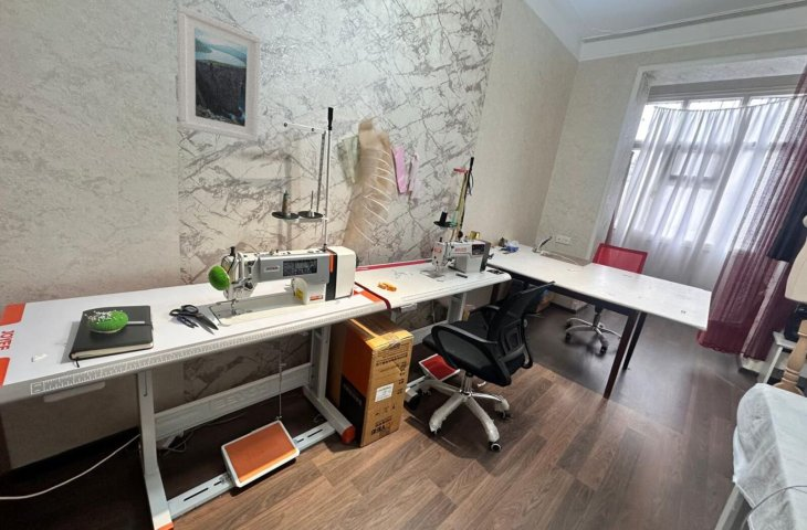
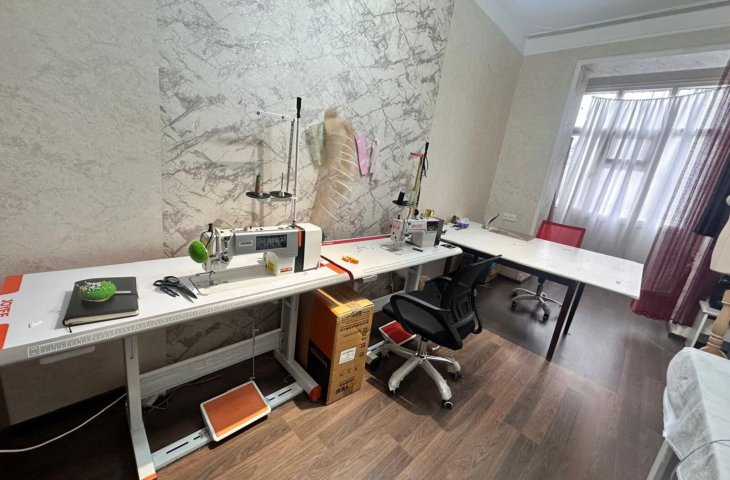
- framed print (221, 81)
